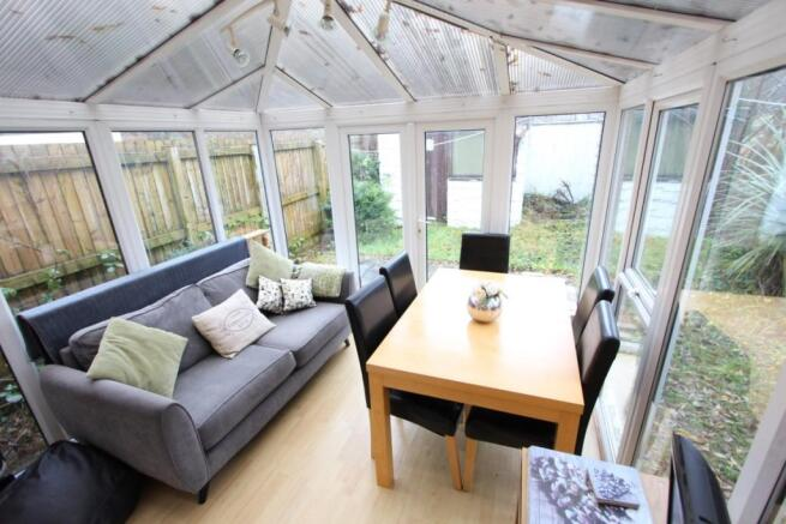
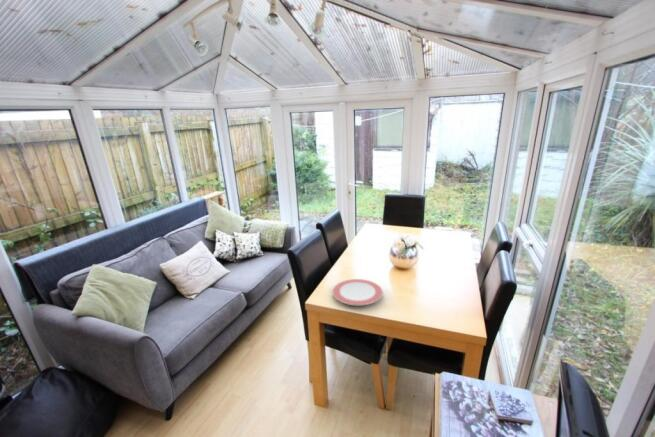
+ plate (357, 292)
